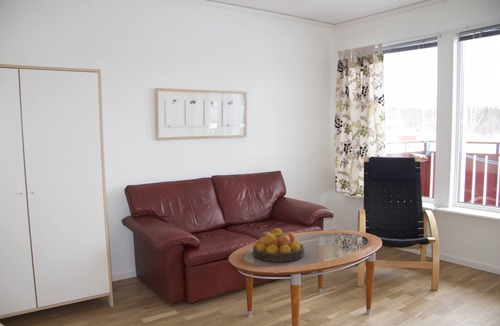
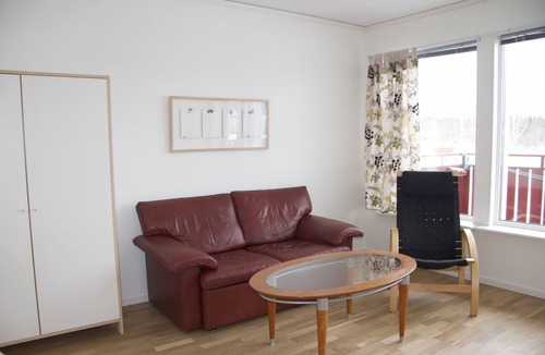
- fruit bowl (278, 242)
